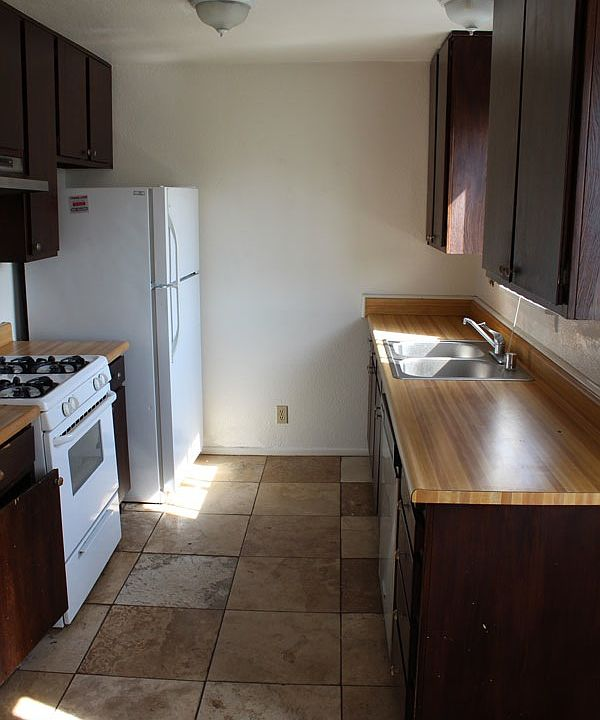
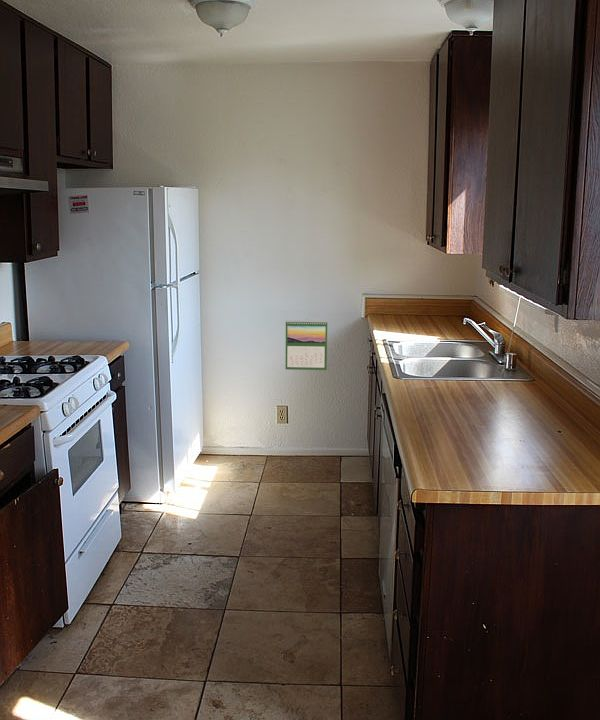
+ calendar (306, 344)
